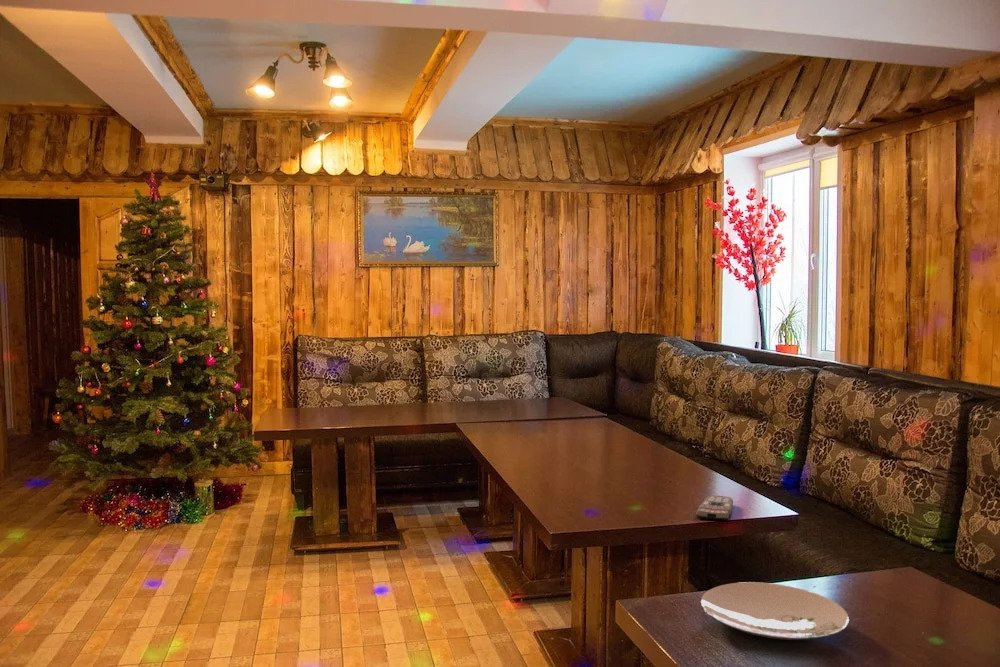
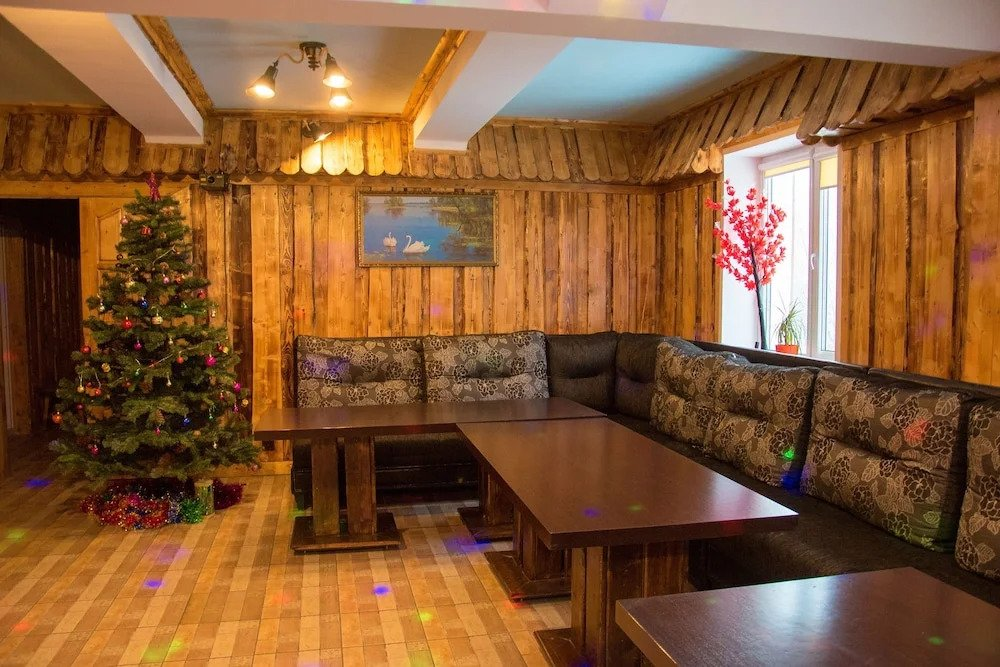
- remote control (716, 507)
- plate (772, 616)
